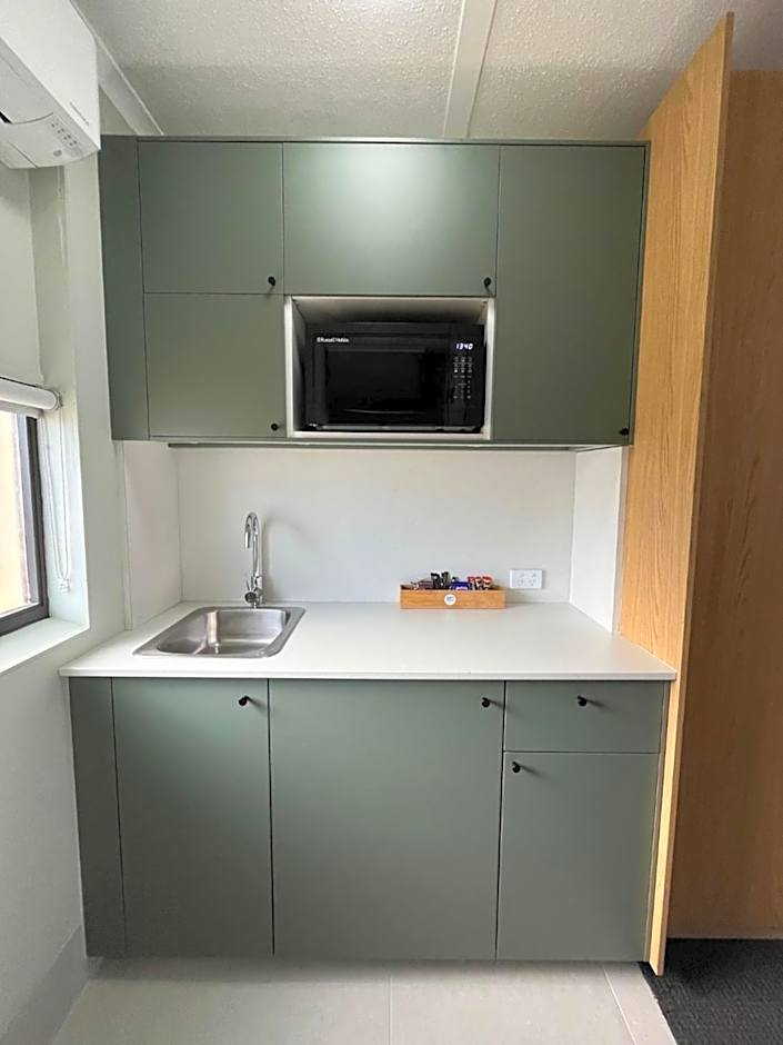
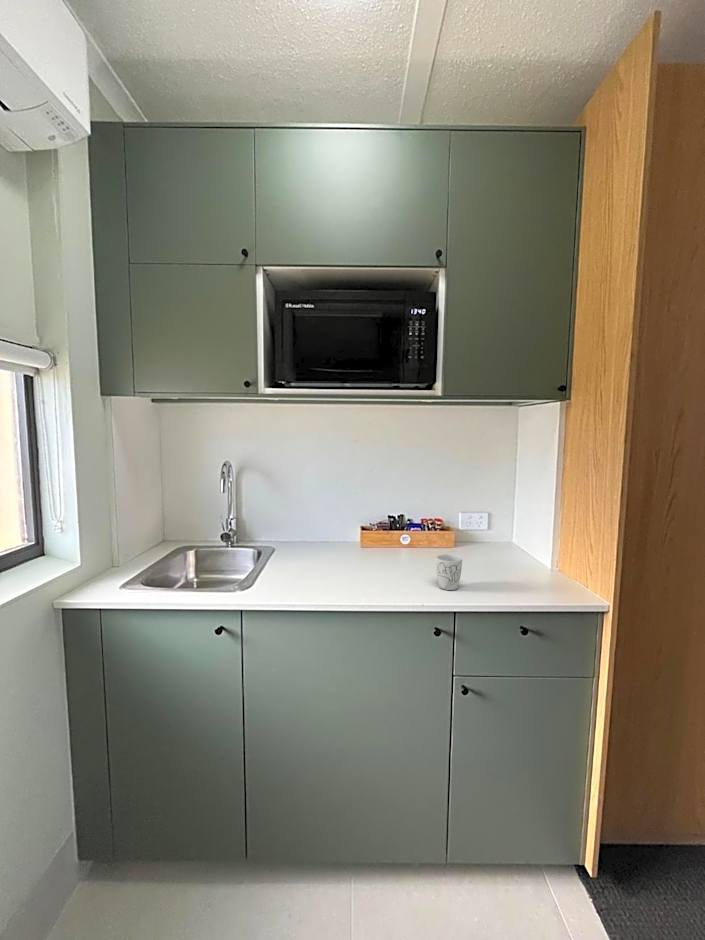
+ mug (450, 571)
